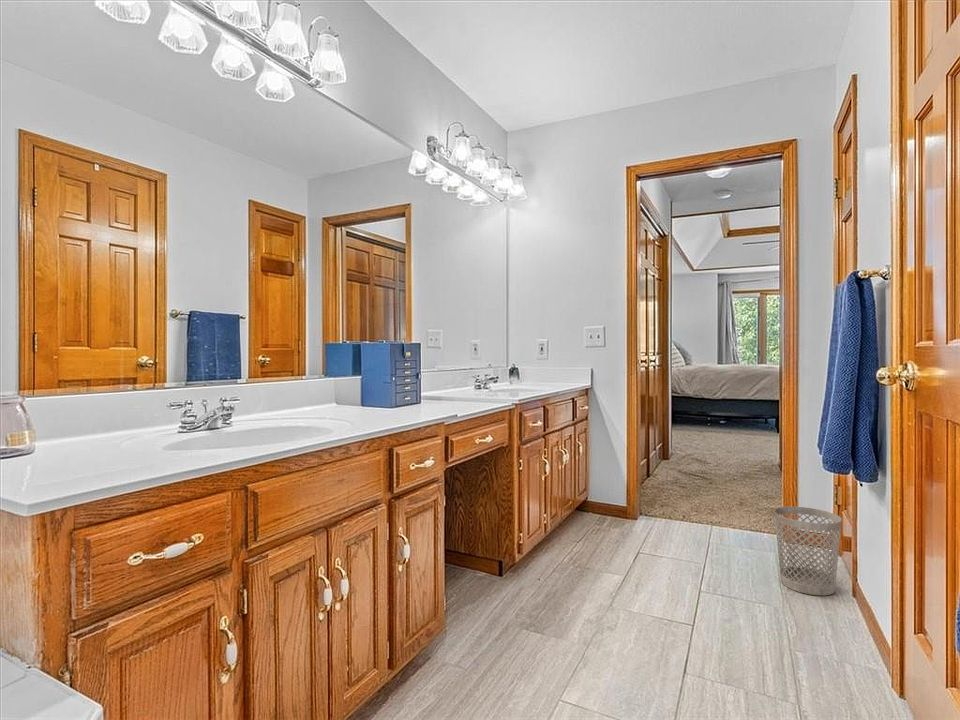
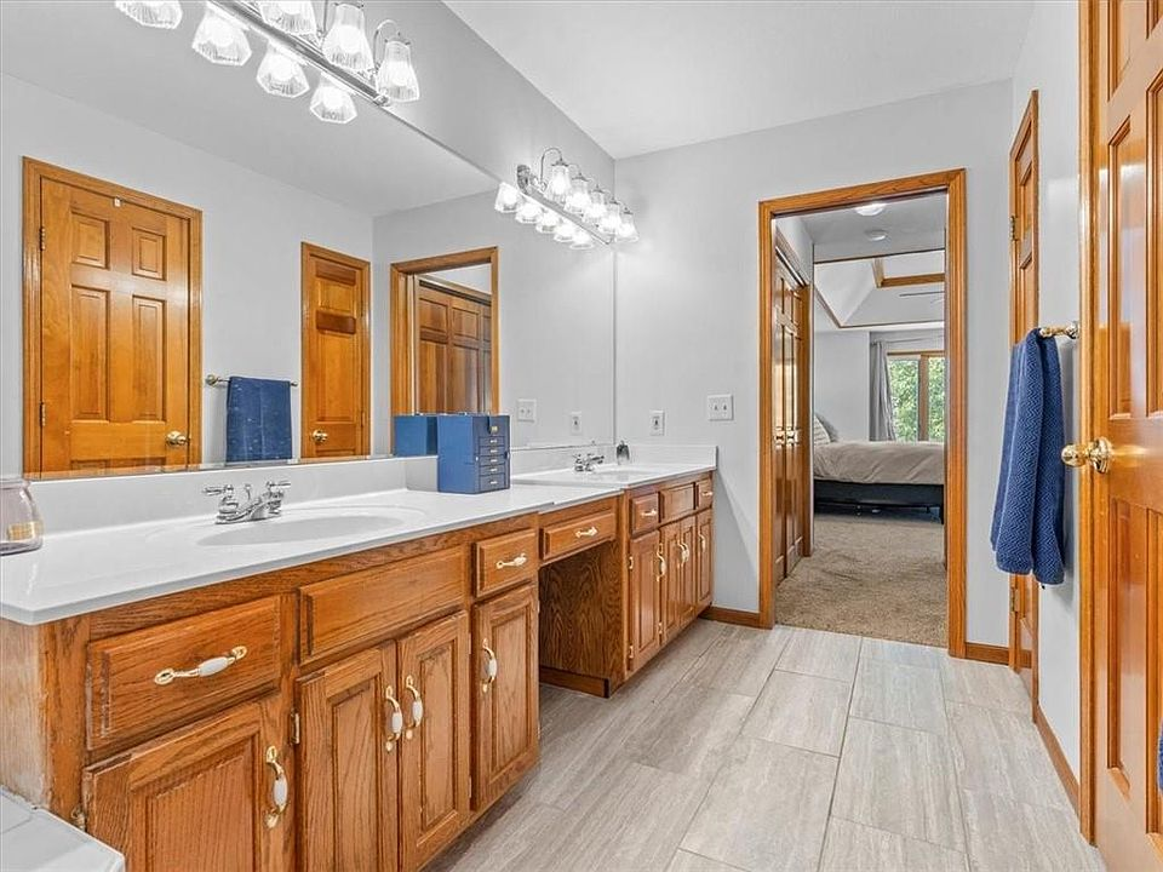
- wastebasket (806, 550)
